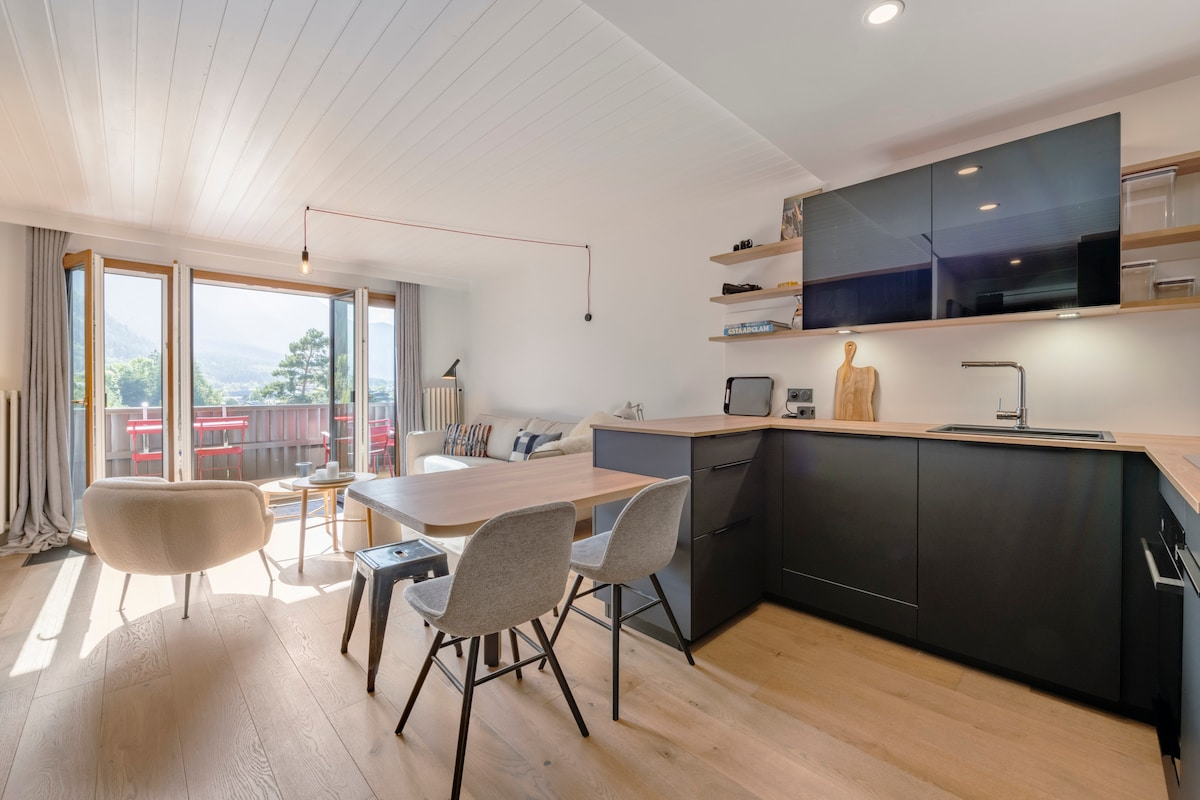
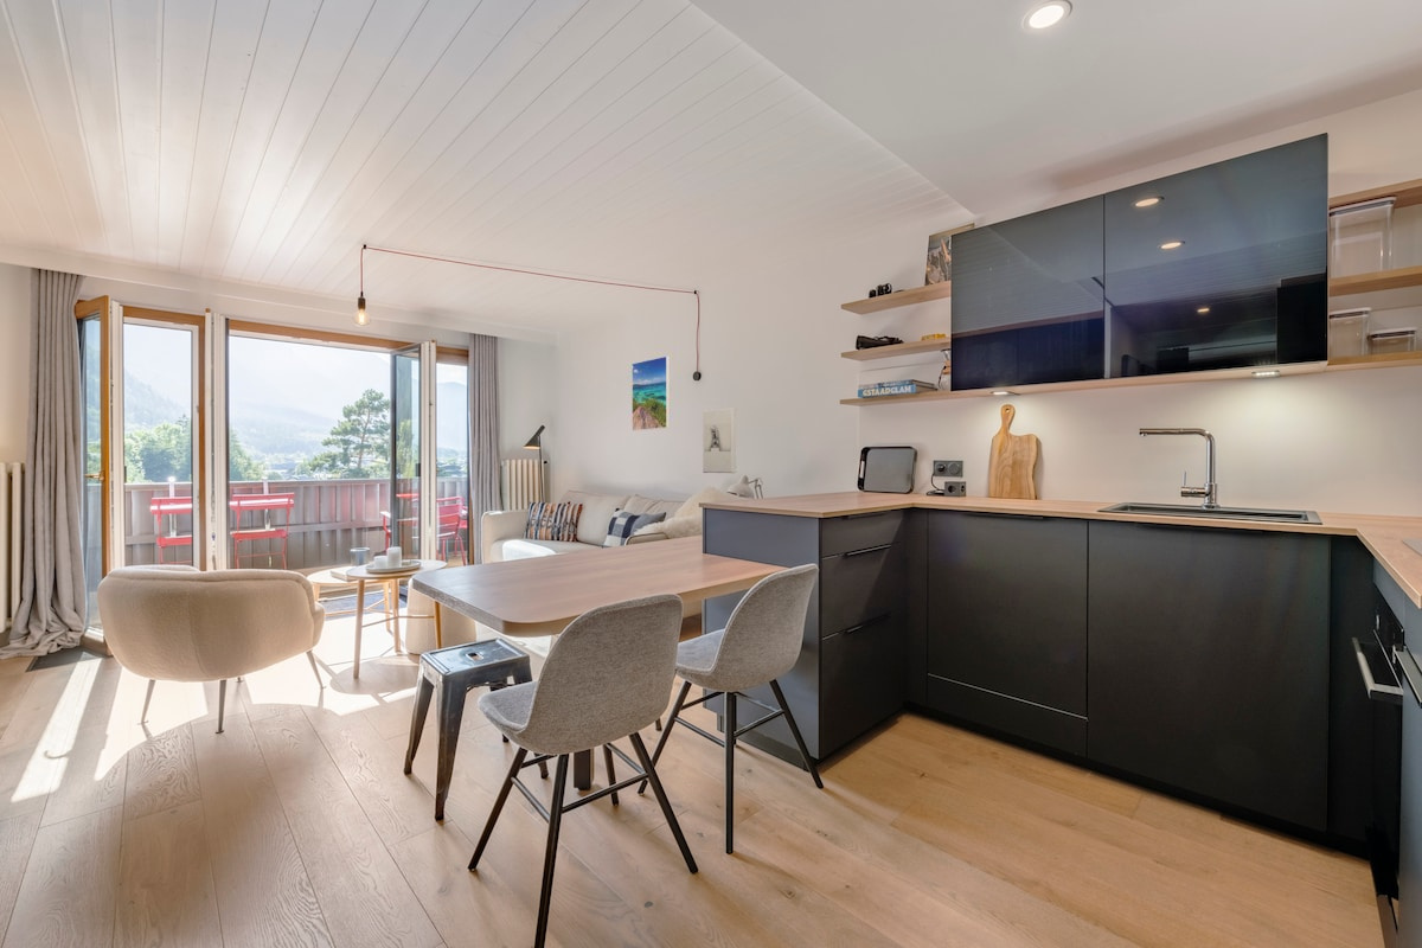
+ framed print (649, 395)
+ wall sculpture (718, 441)
